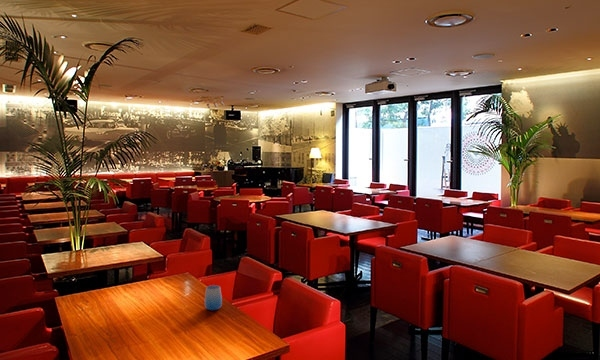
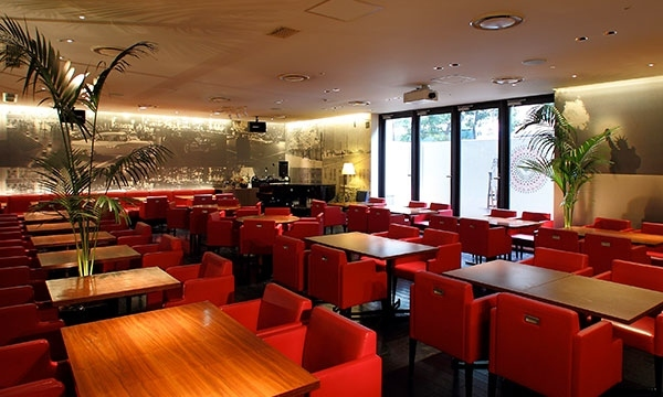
- cup (213, 297)
